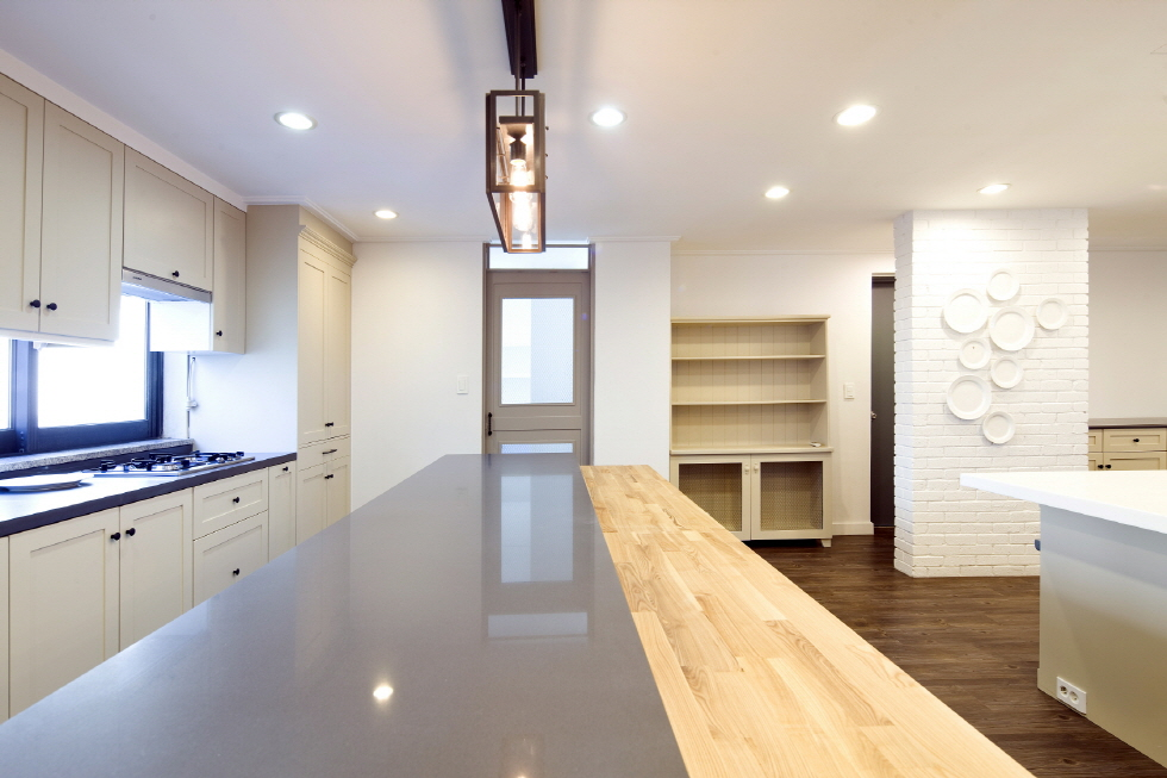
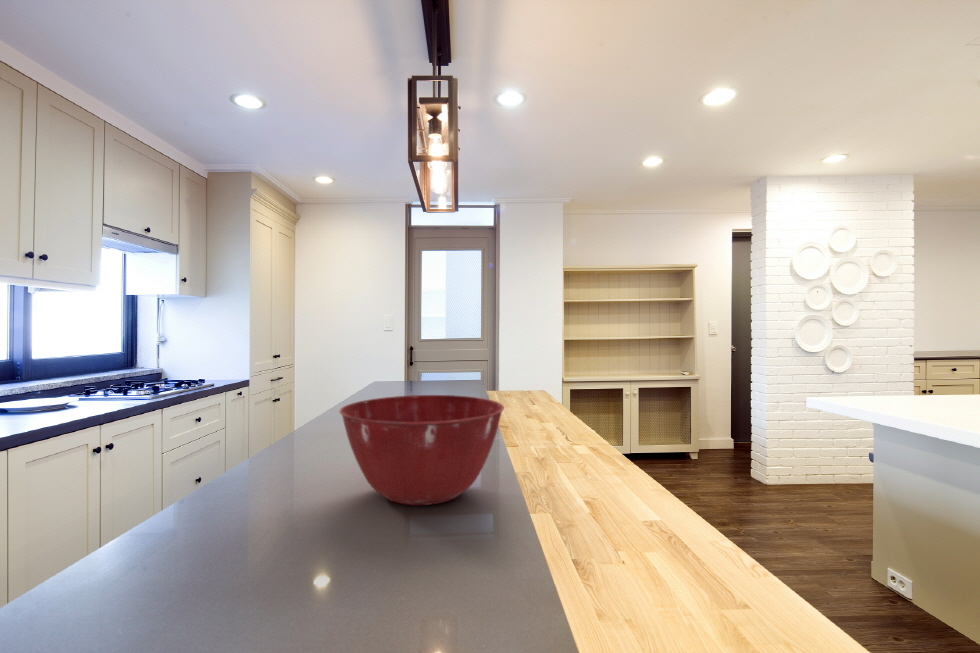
+ mixing bowl (422, 448)
